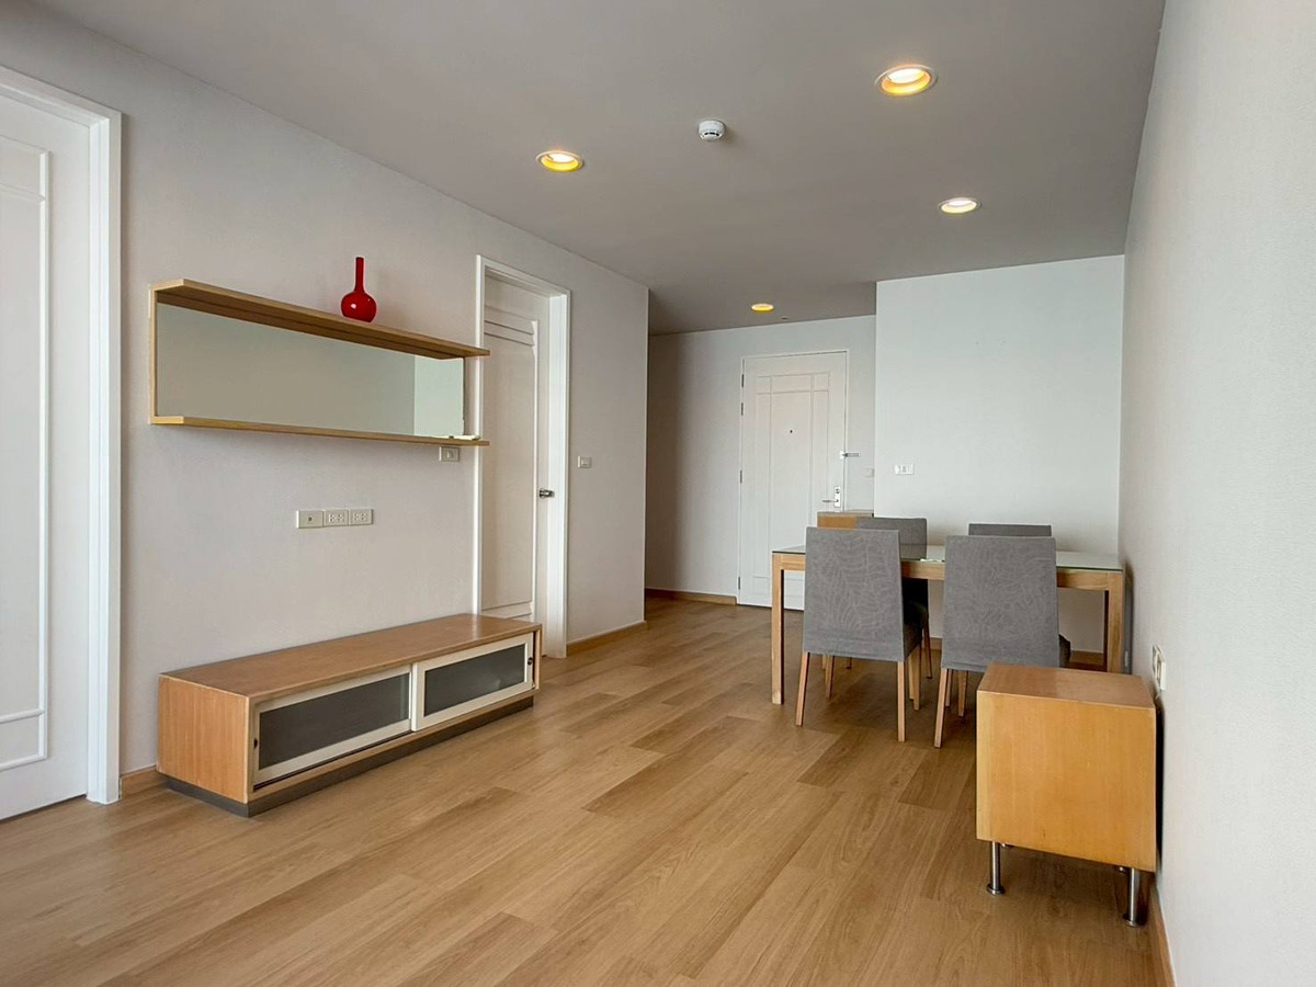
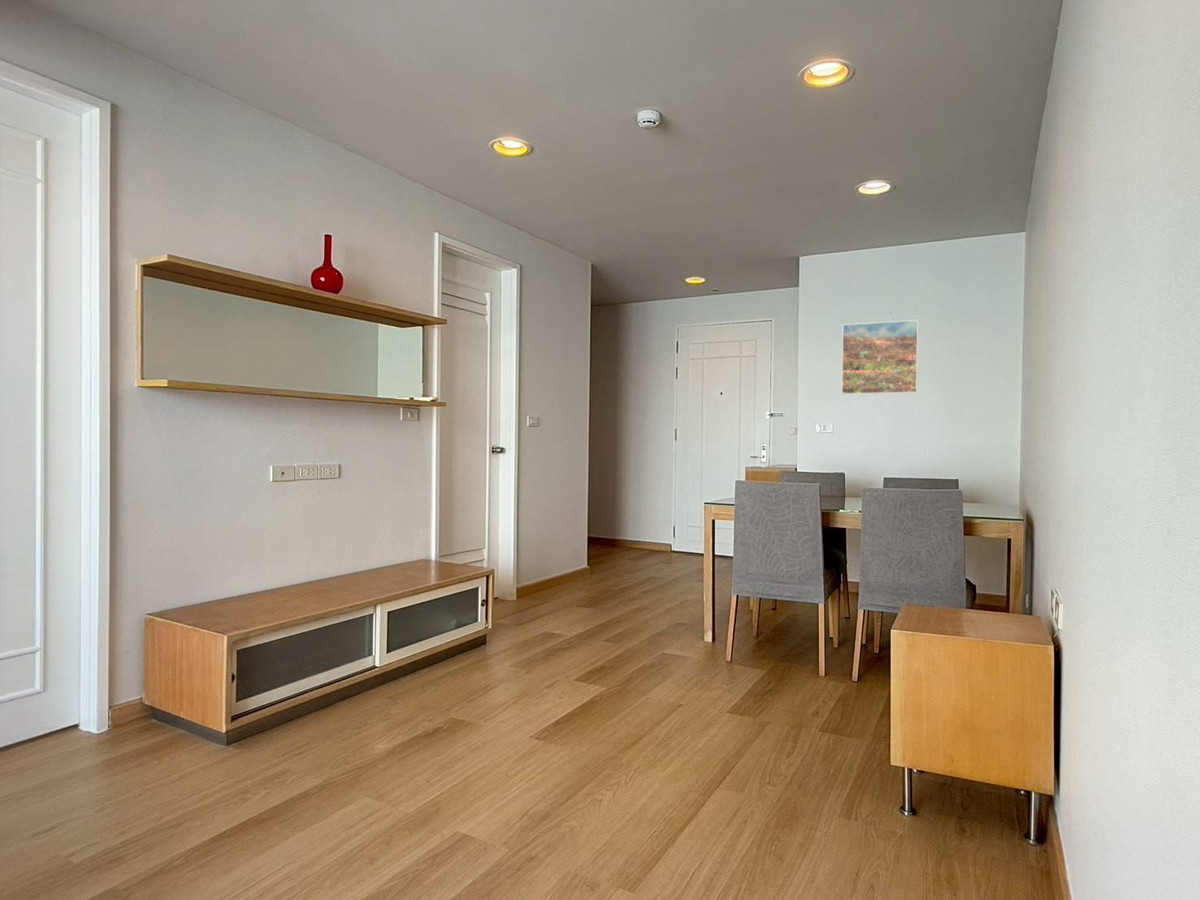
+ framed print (879, 357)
